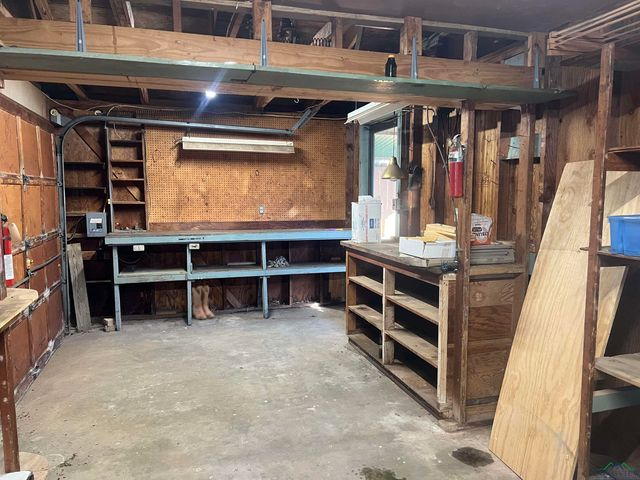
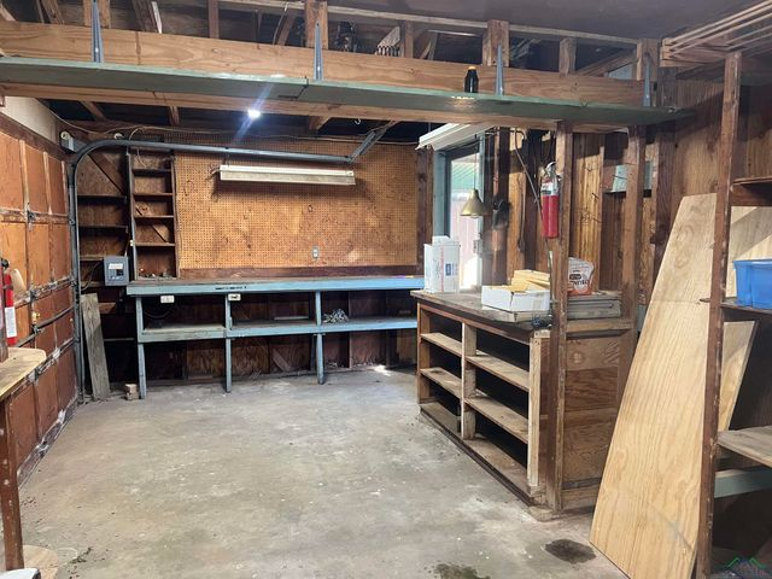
- boots (203, 301)
